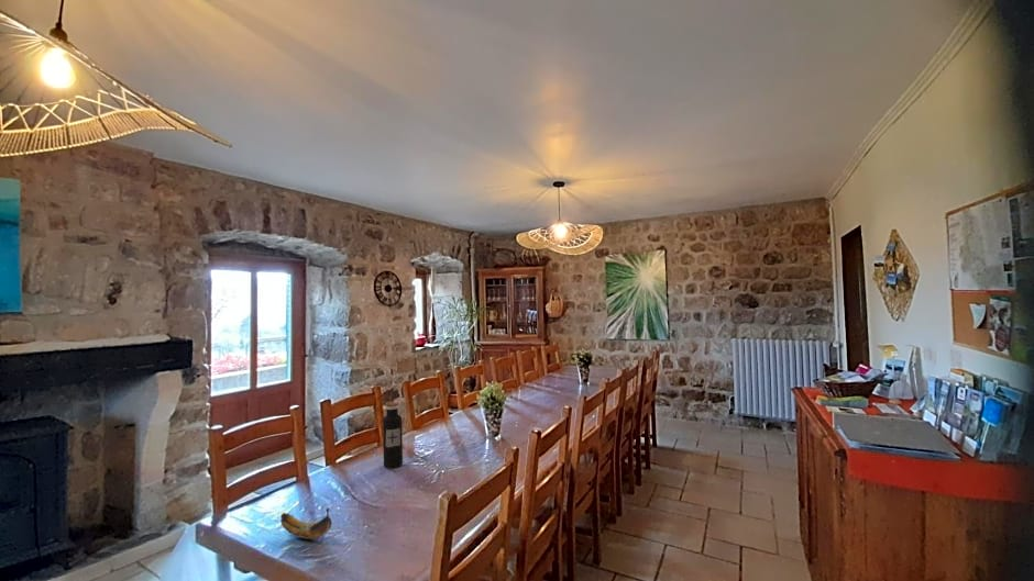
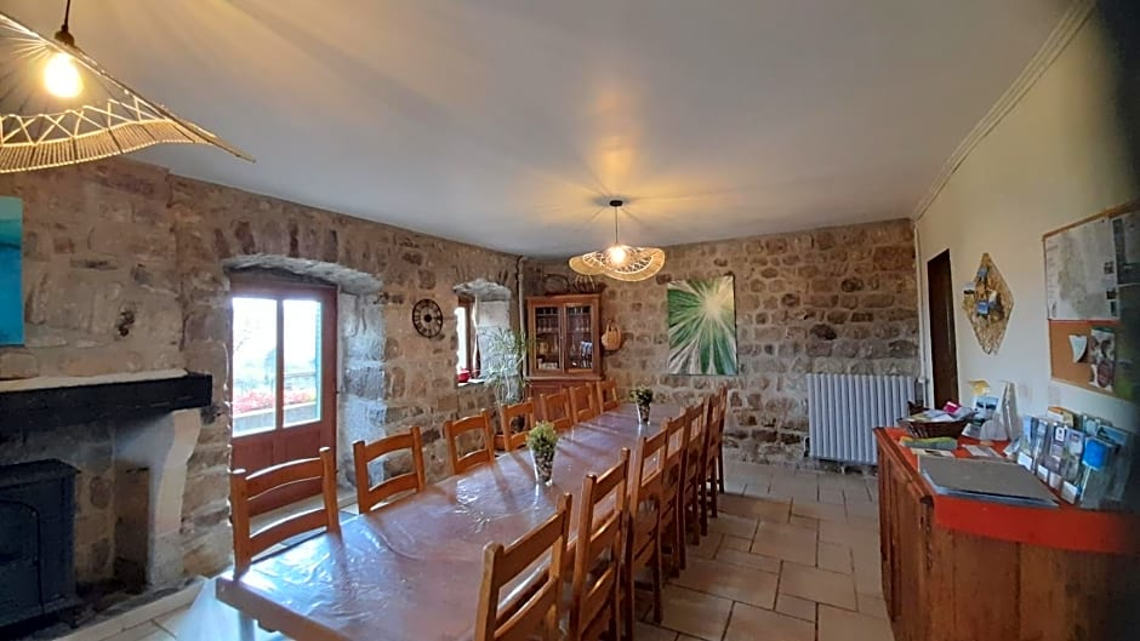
- banana (305, 522)
- water bottle (392, 434)
